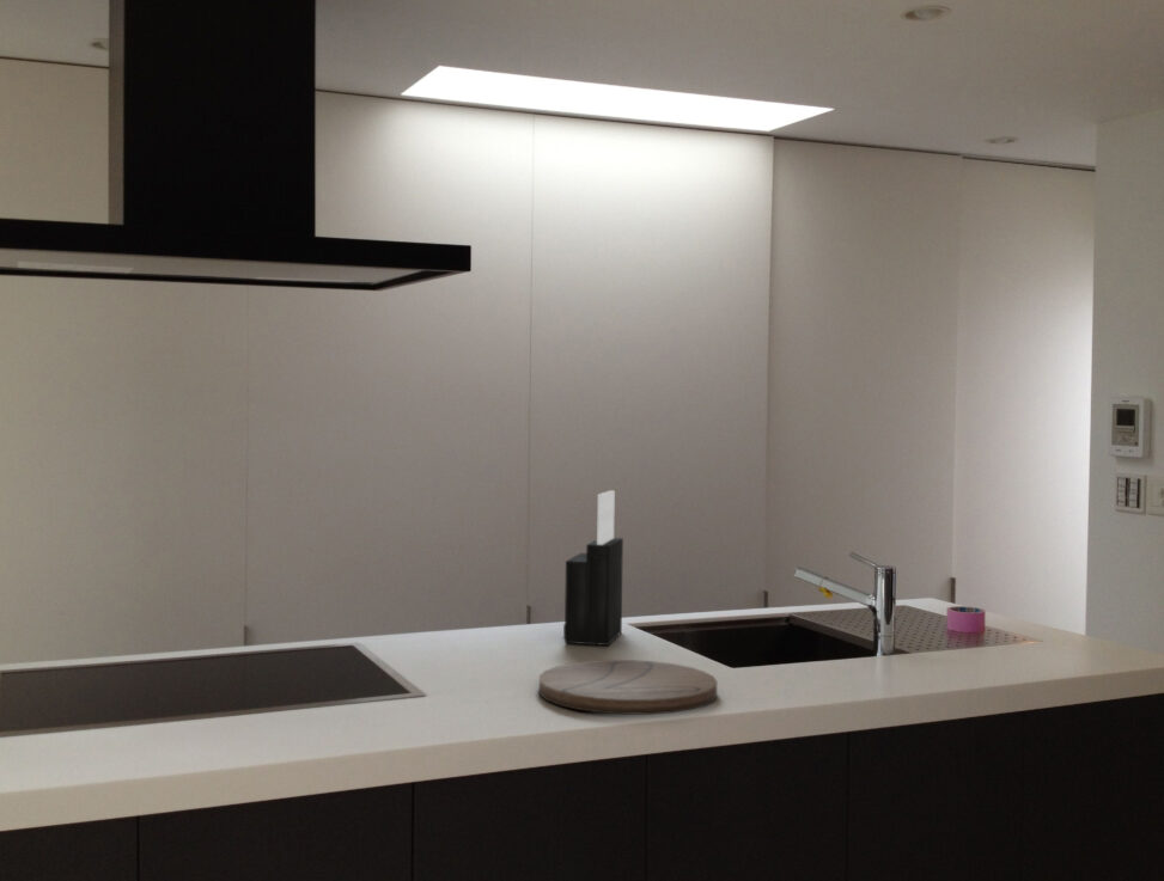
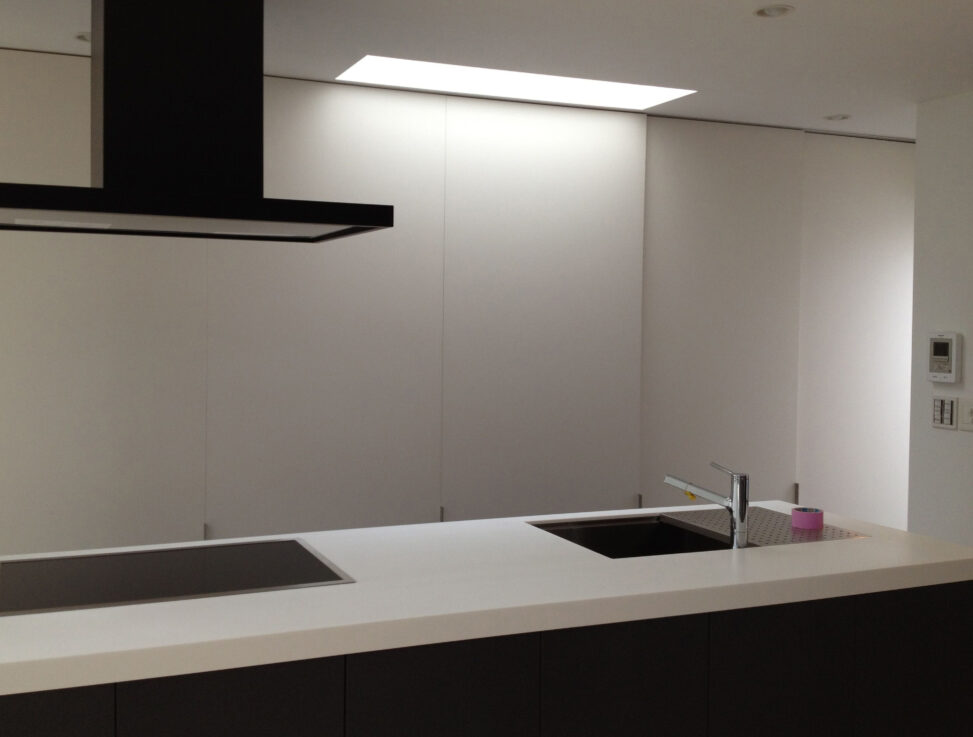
- cutting board (627, 685)
- knife block (590, 564)
